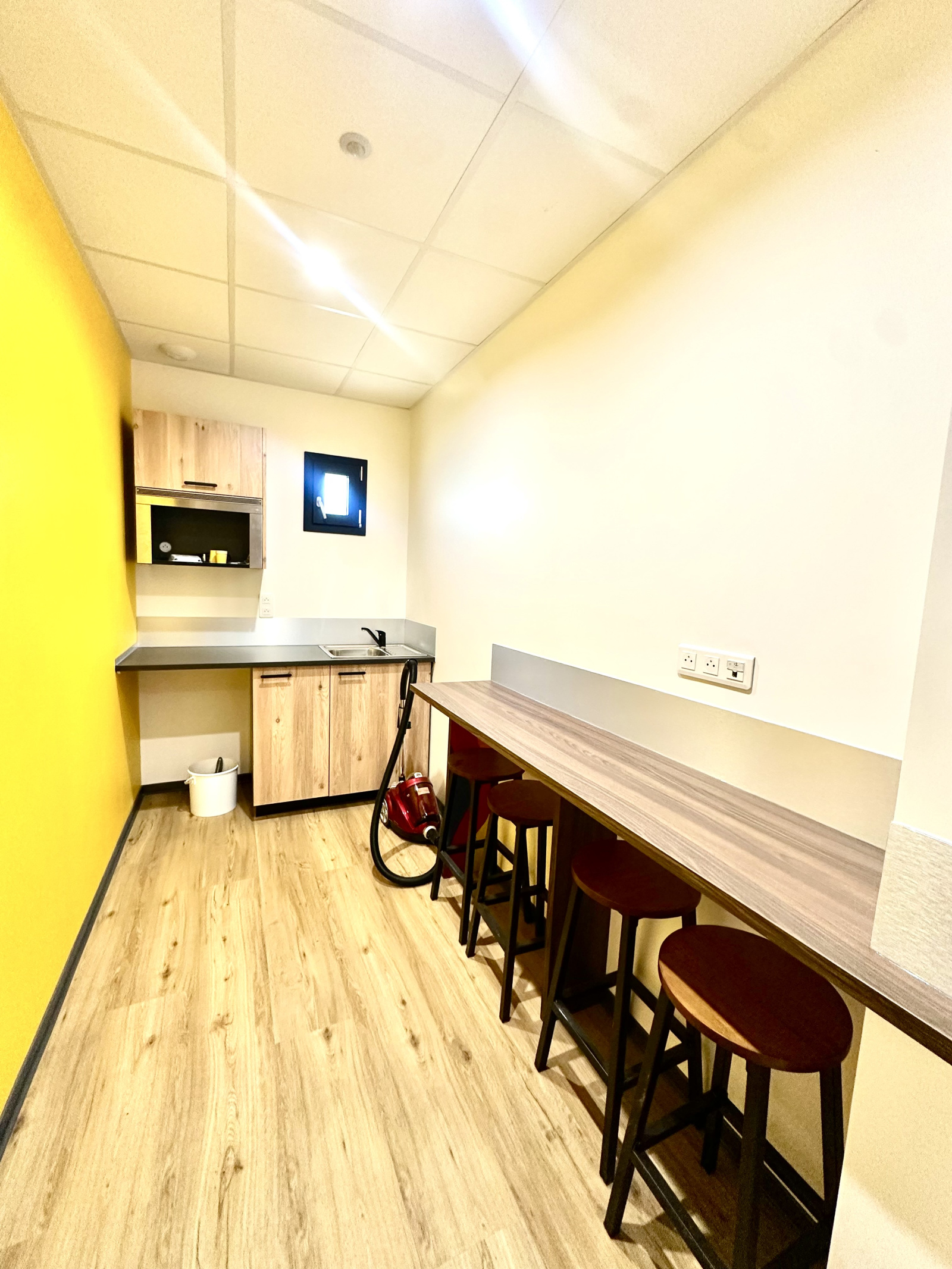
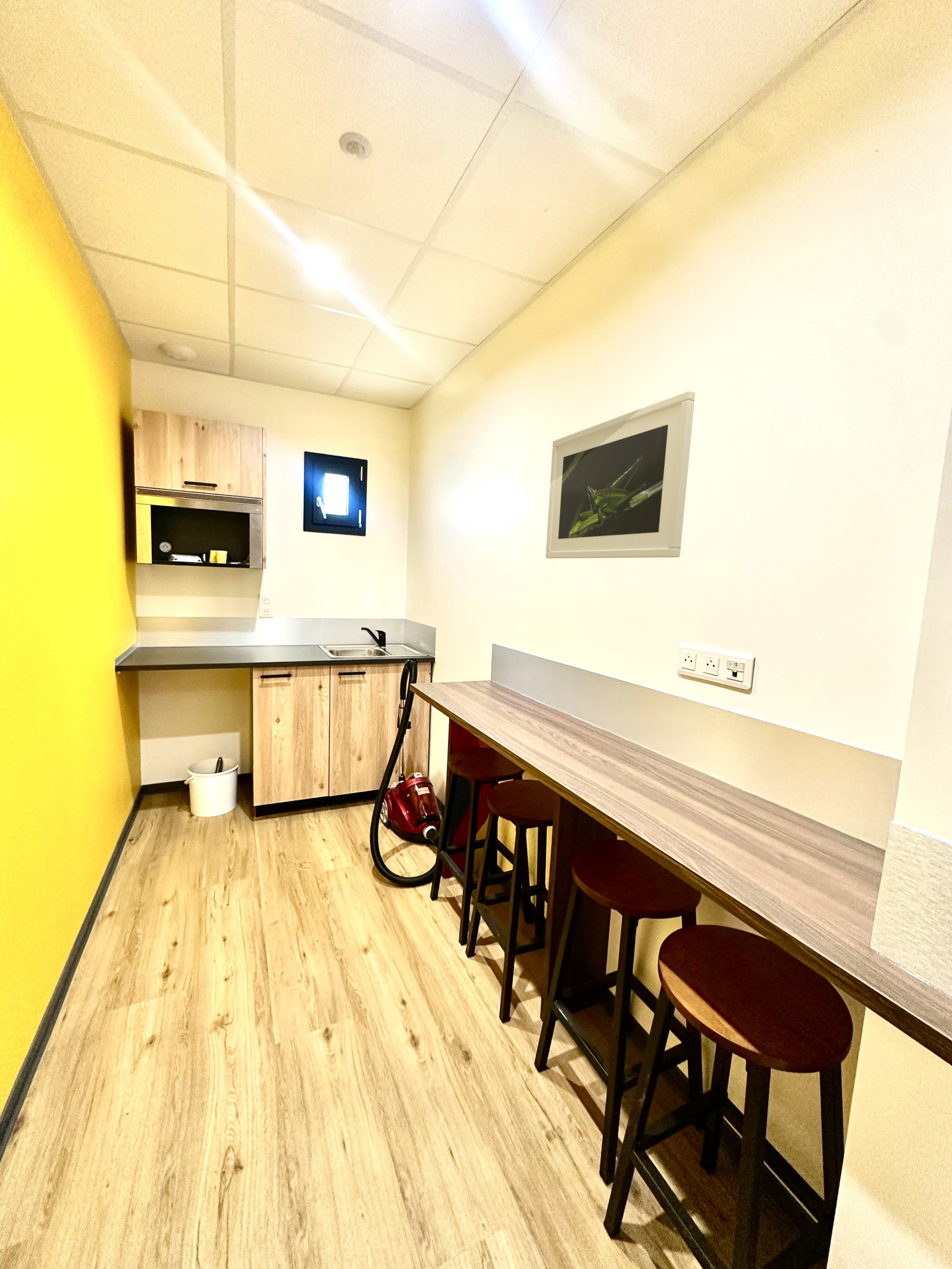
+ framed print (606, 490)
